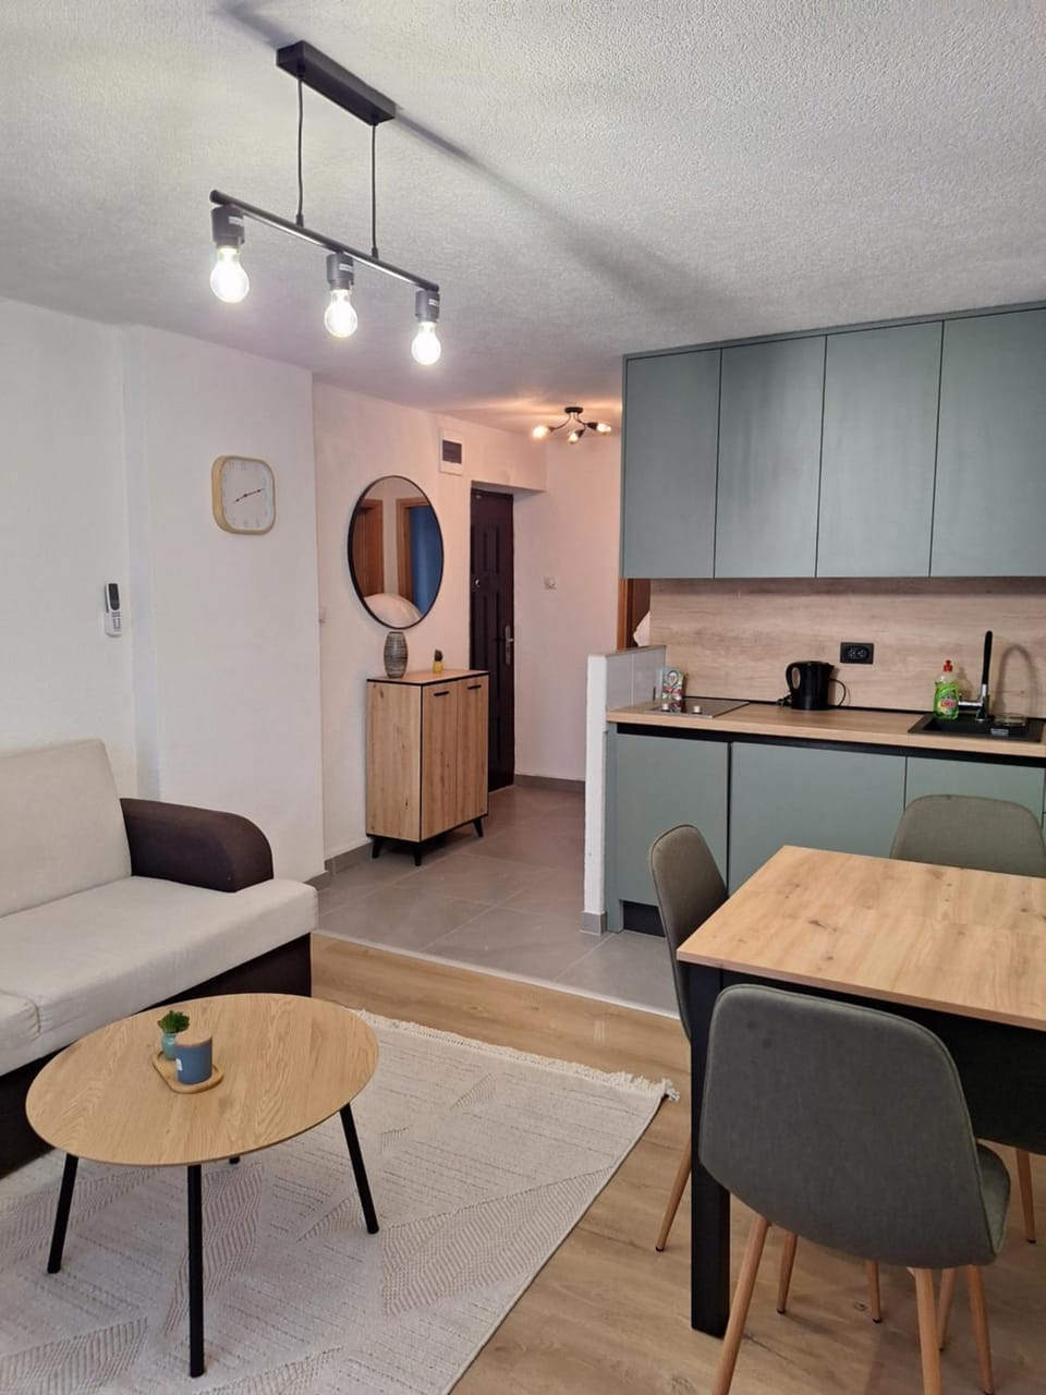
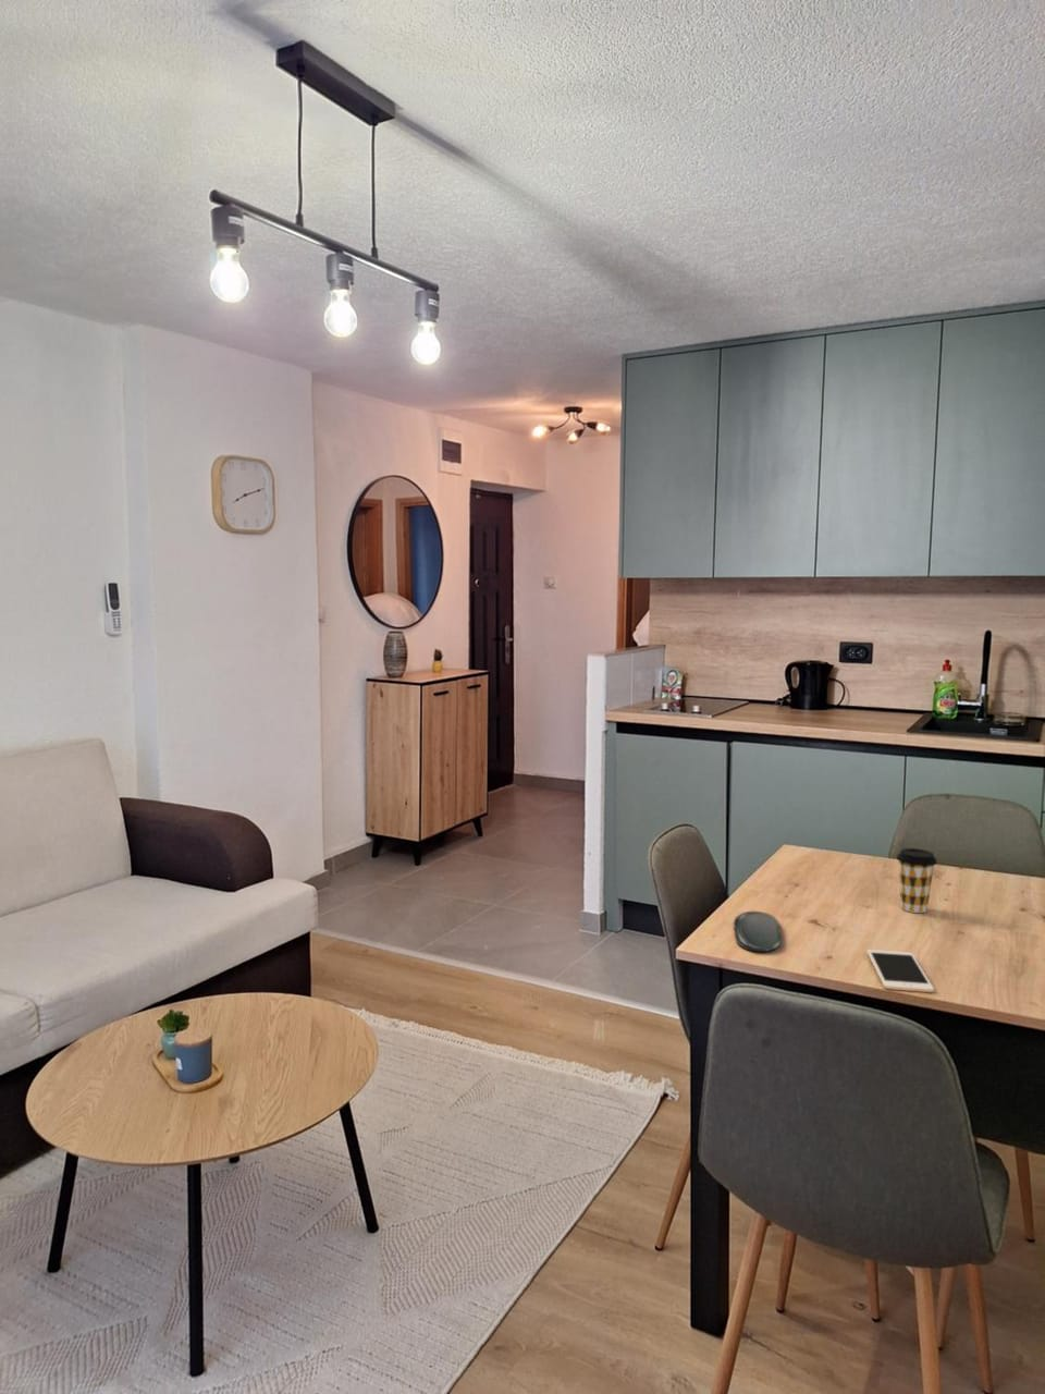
+ cell phone (898, 969)
+ oval tray (756, 930)
+ coffee cup (915, 880)
